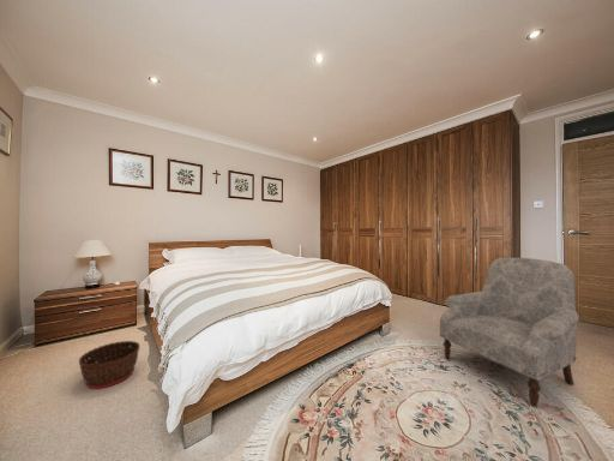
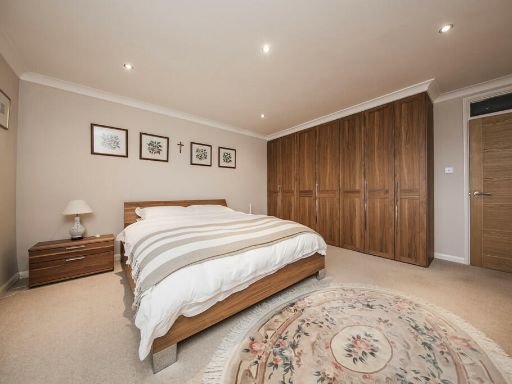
- armchair (507, 313)
- basket (110, 364)
